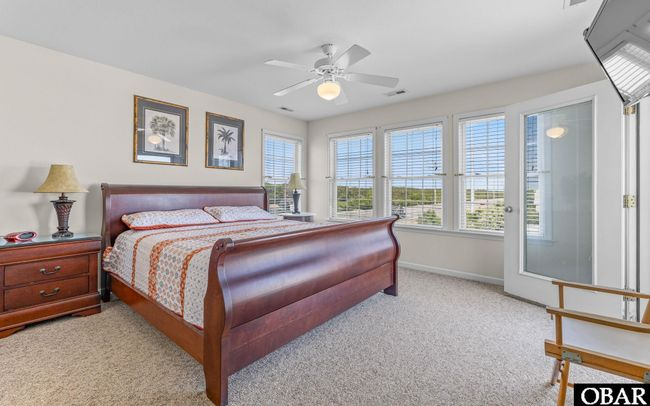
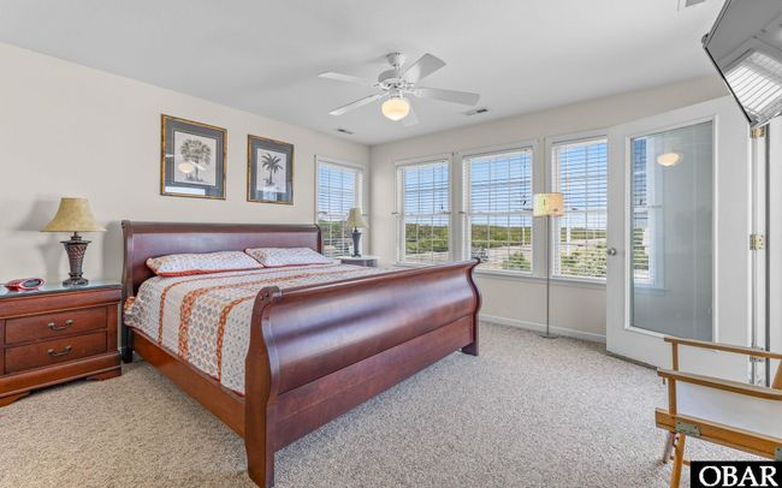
+ floor lamp (547, 264)
